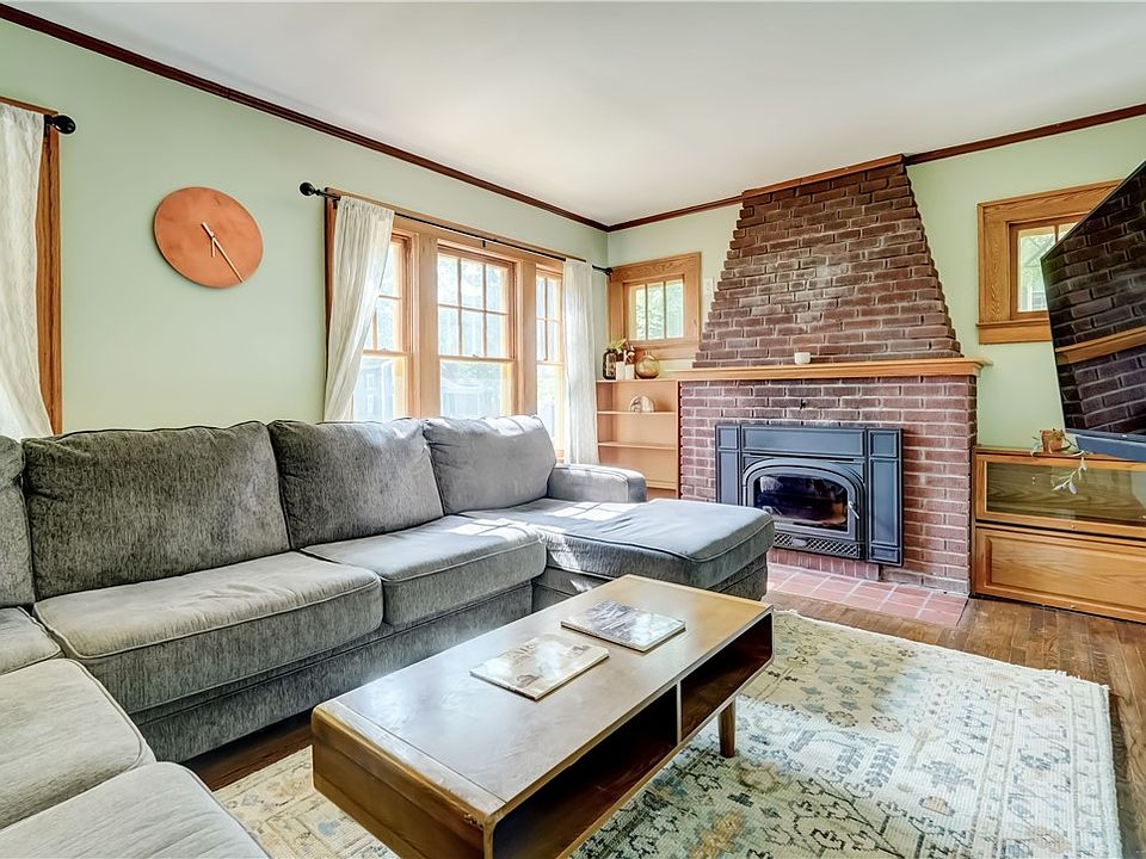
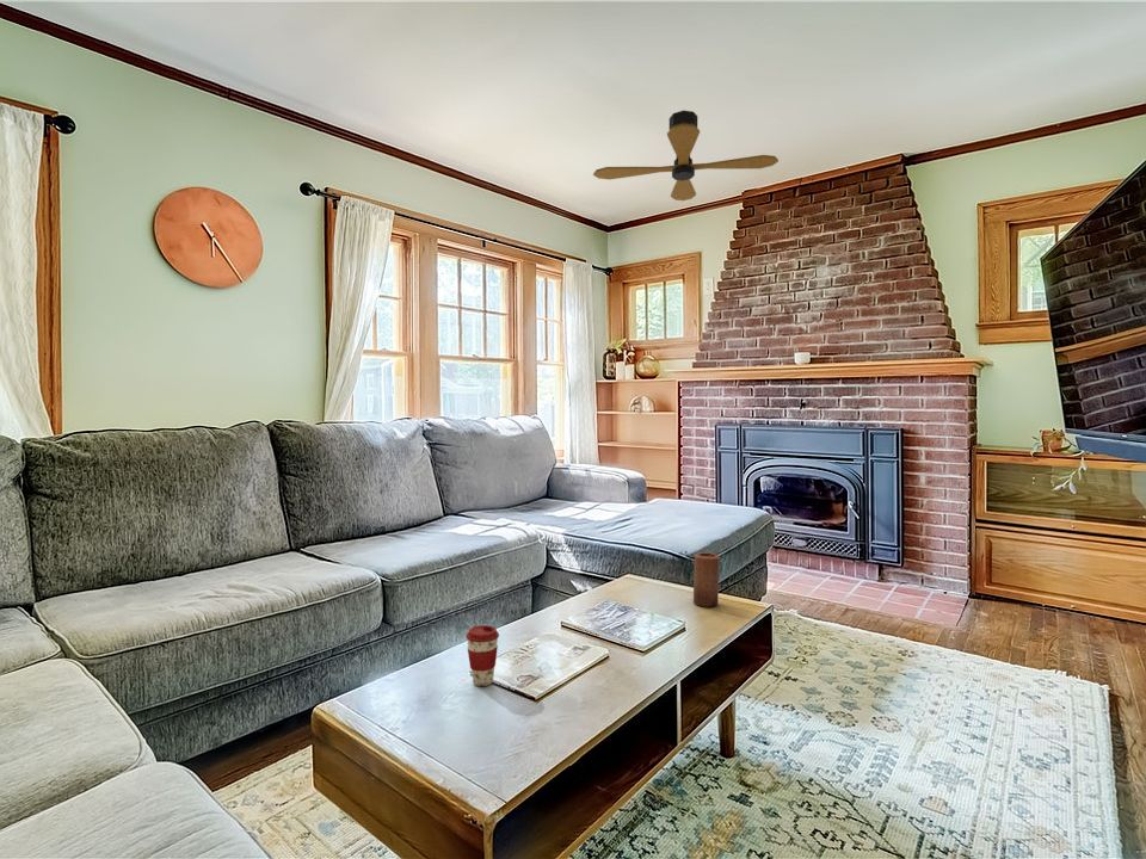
+ candle (706, 579)
+ ceiling fan (683, 147)
+ coffee cup (482, 655)
